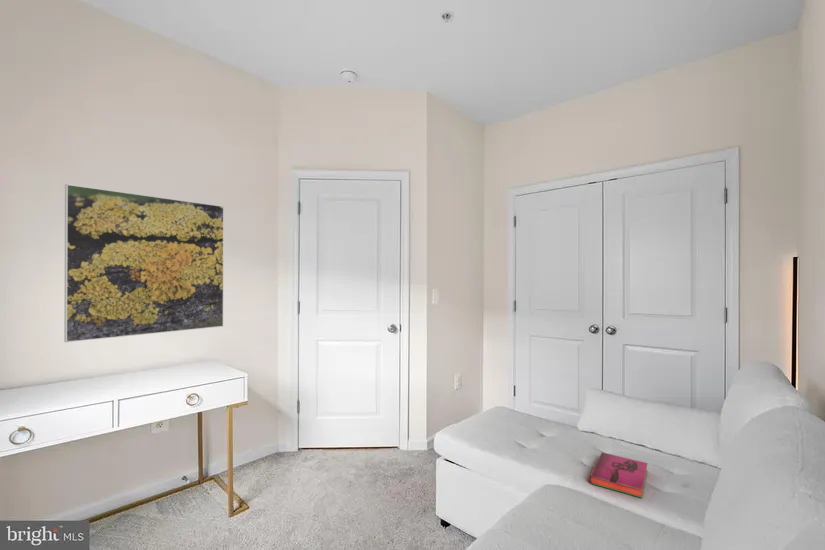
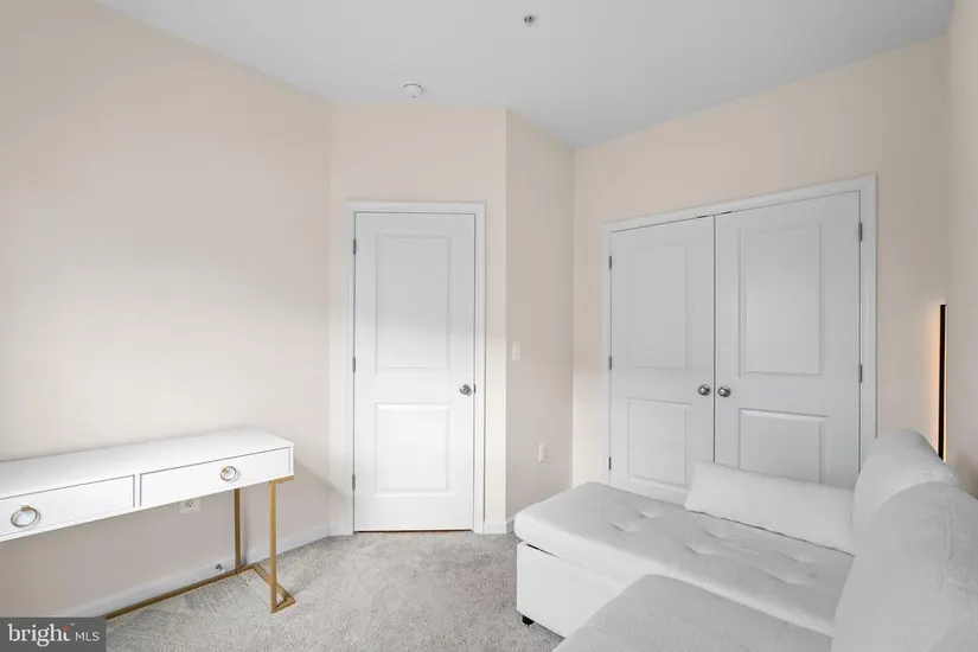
- hardback book (619, 472)
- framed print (154, 265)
